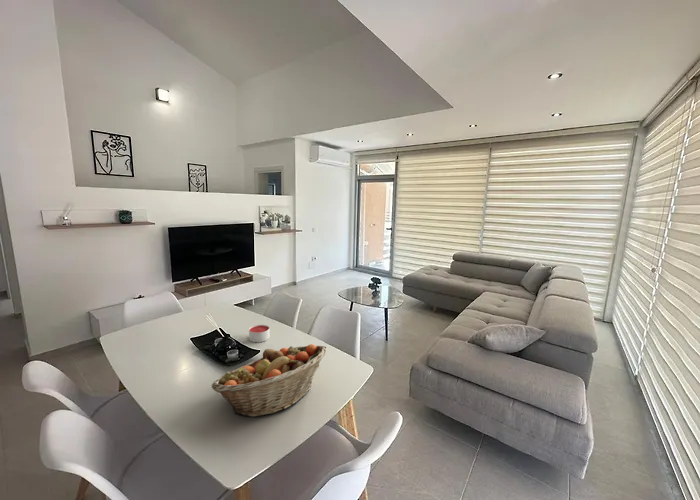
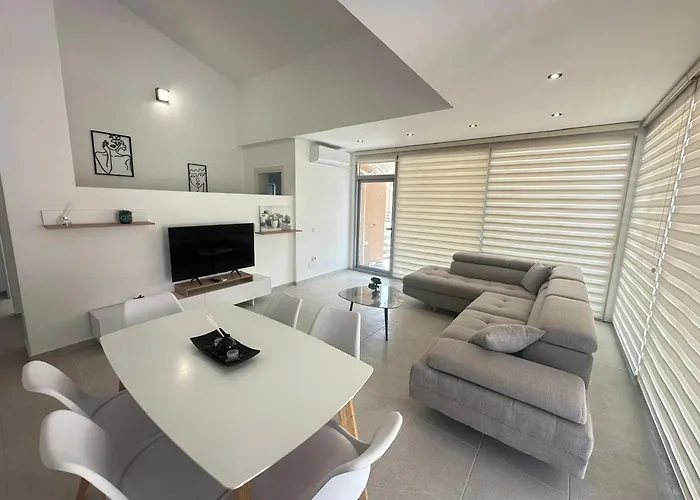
- fruit basket (274, 373)
- candle (259, 332)
